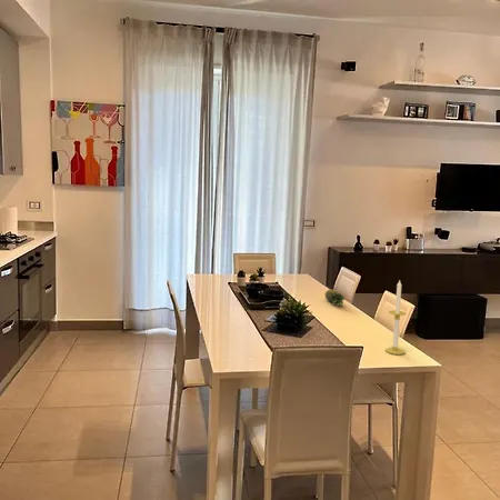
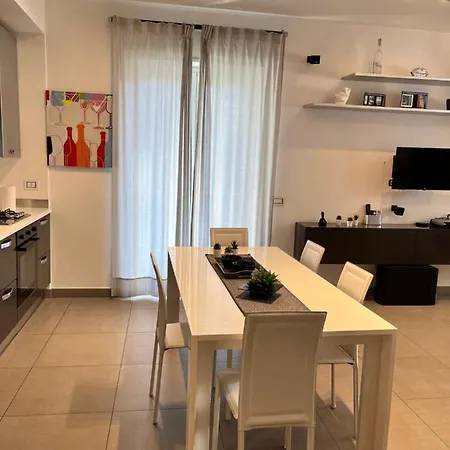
- candle (397, 316)
- fruit (333, 297)
